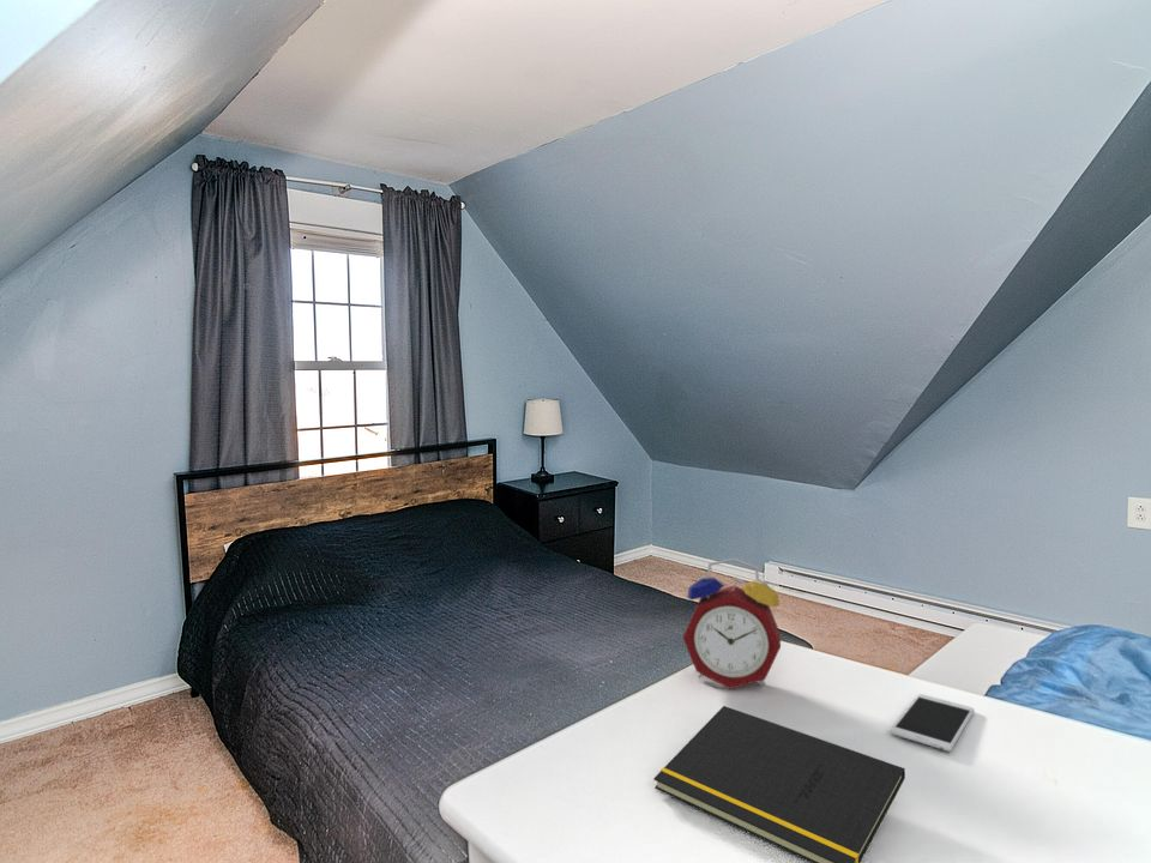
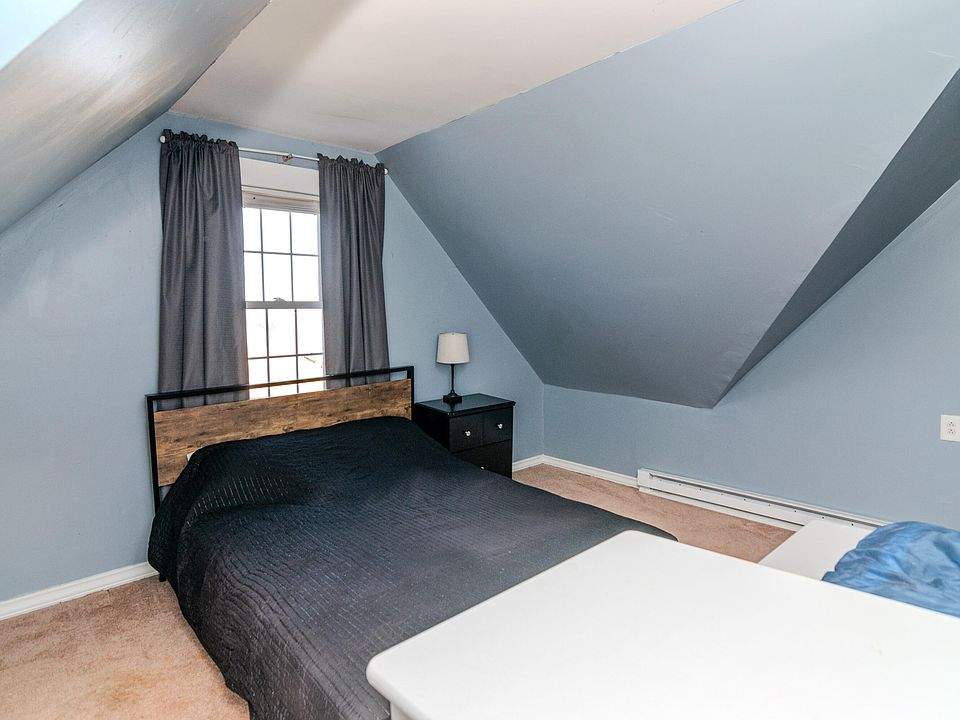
- alarm clock (733, 617)
- smartphone (933, 720)
- notepad (776, 778)
